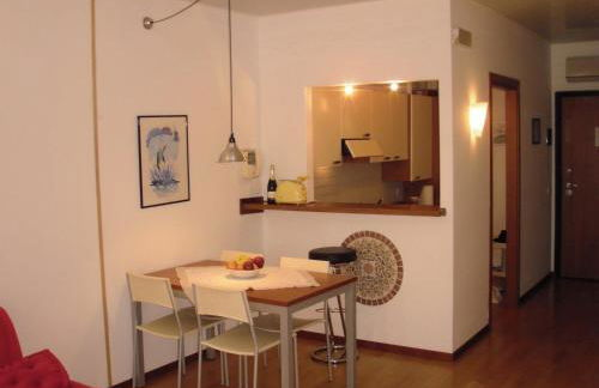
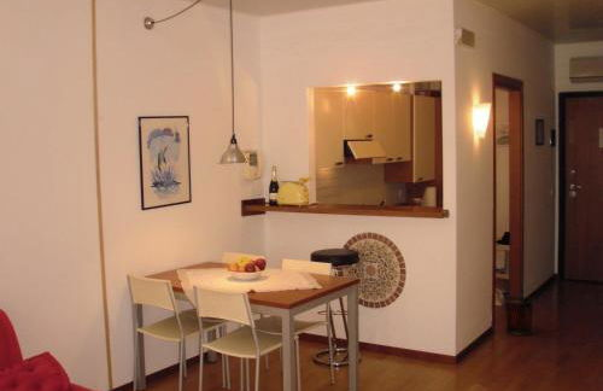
+ waste bin (519, 315)
